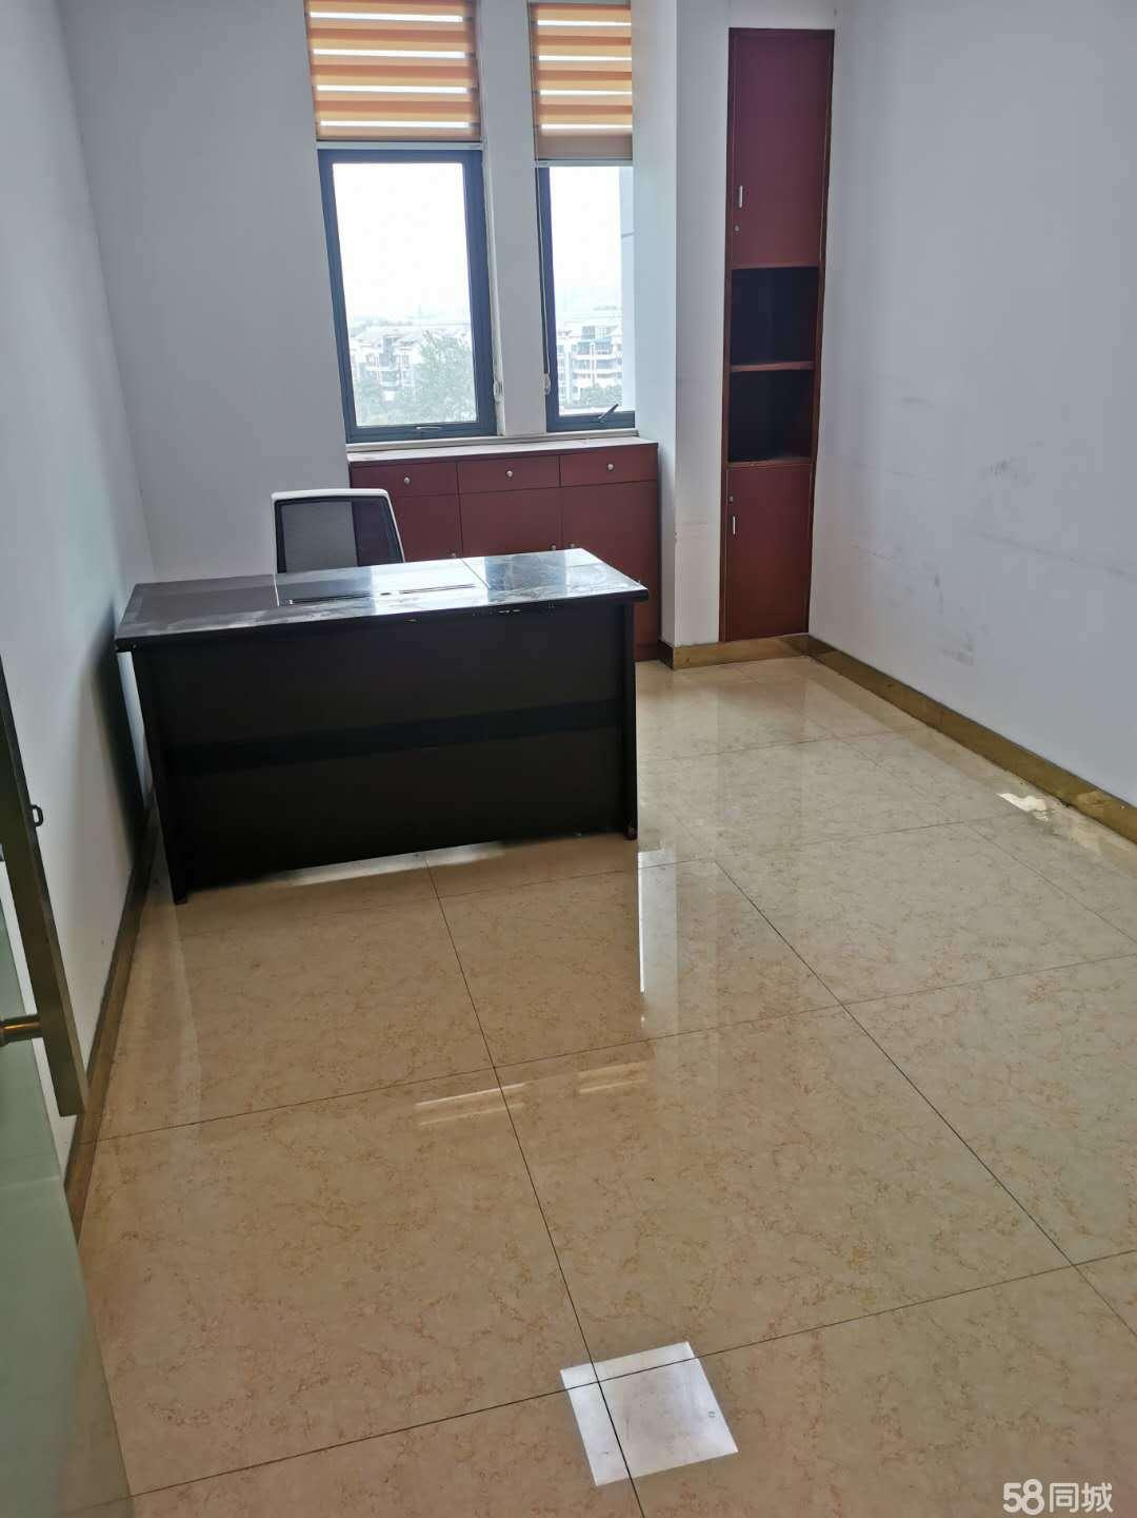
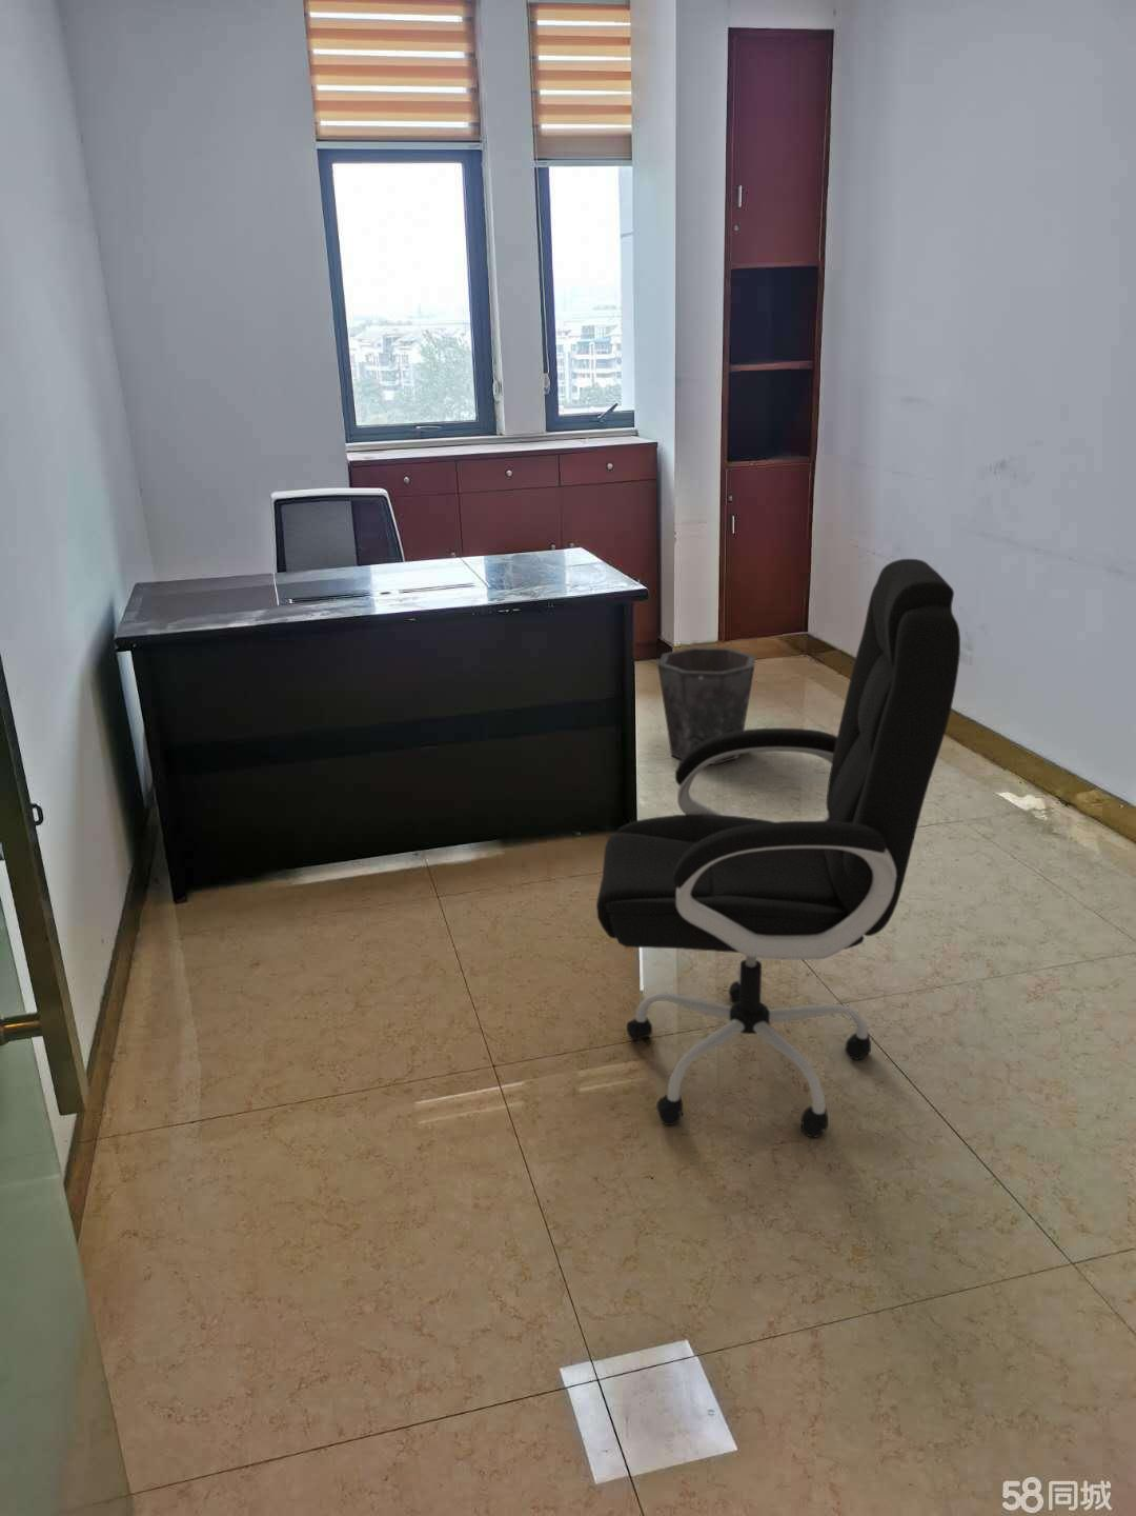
+ office chair (767, 838)
+ waste bin (705, 707)
